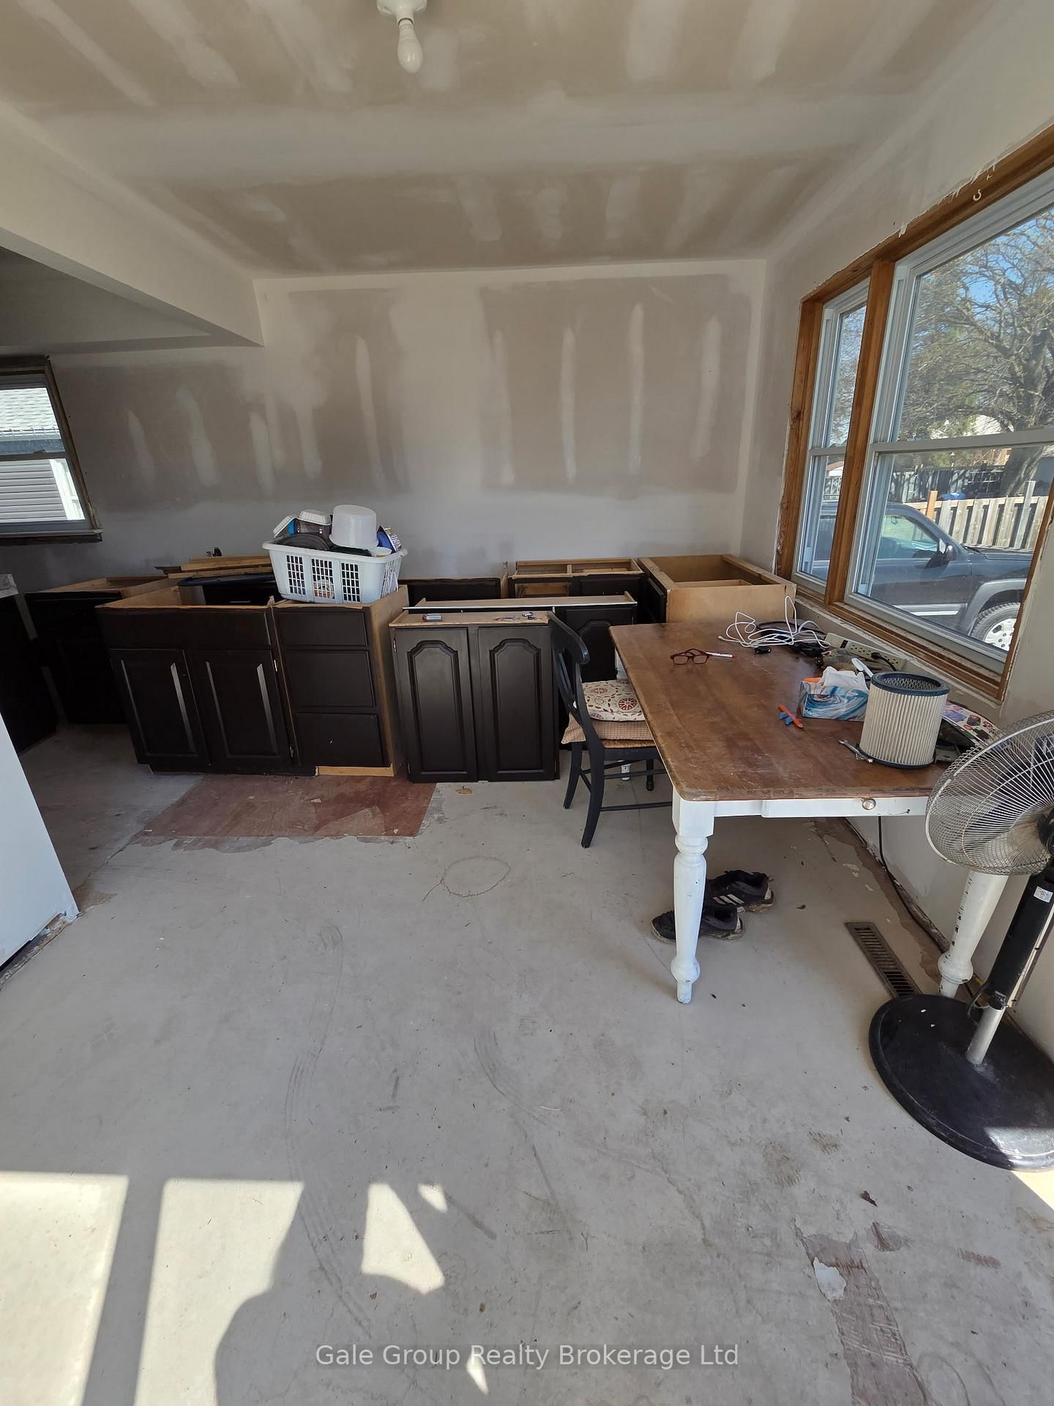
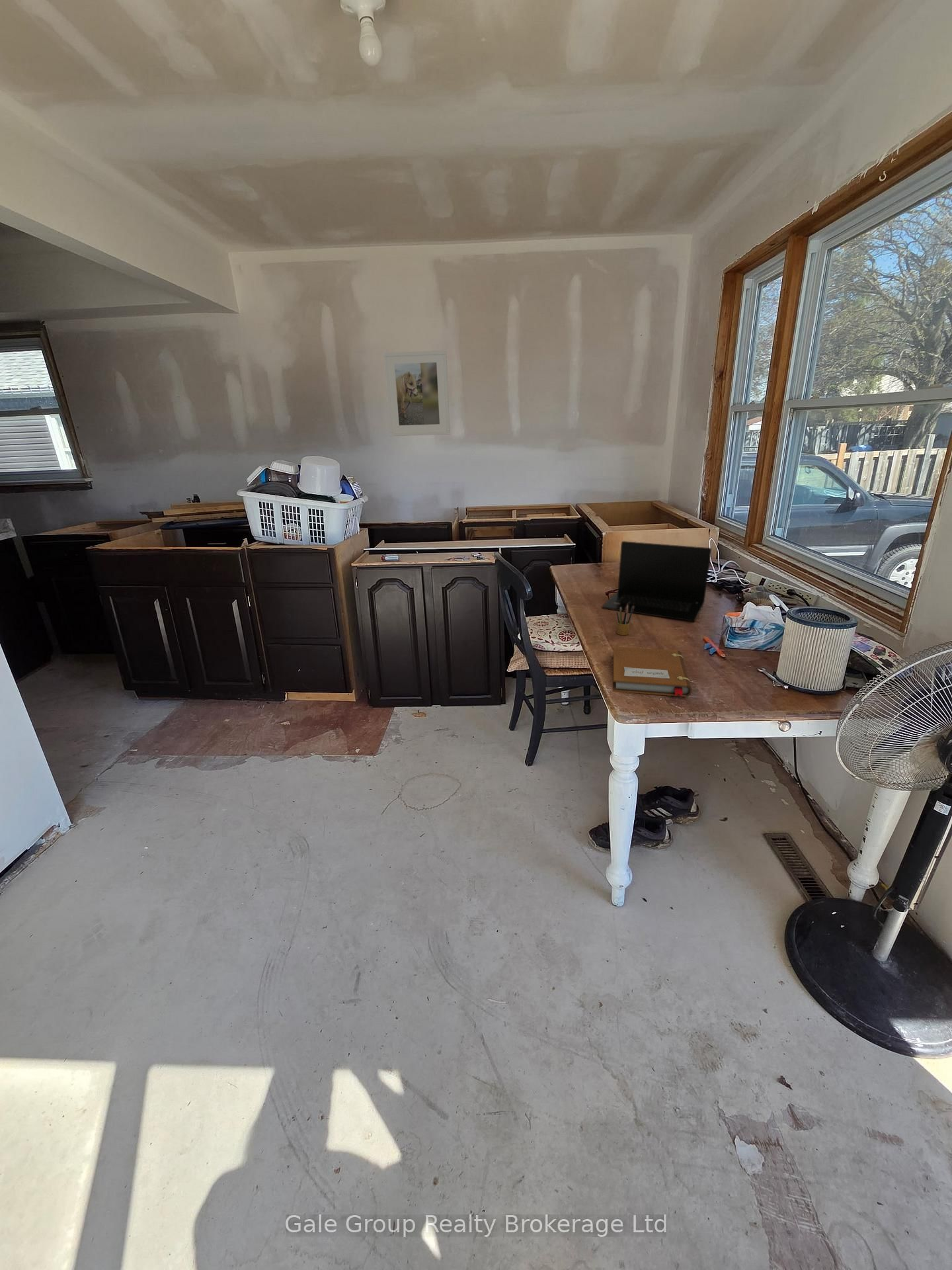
+ laptop (655, 579)
+ notebook (649, 670)
+ pencil box (624, 620)
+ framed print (417, 394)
